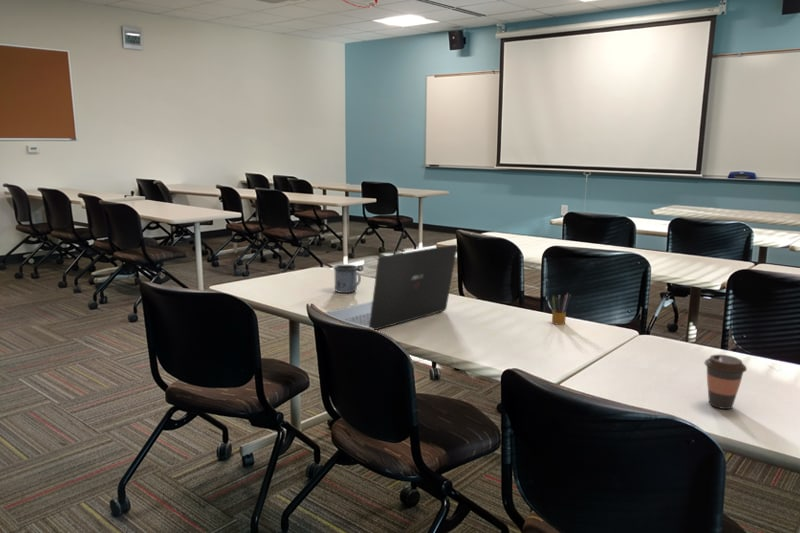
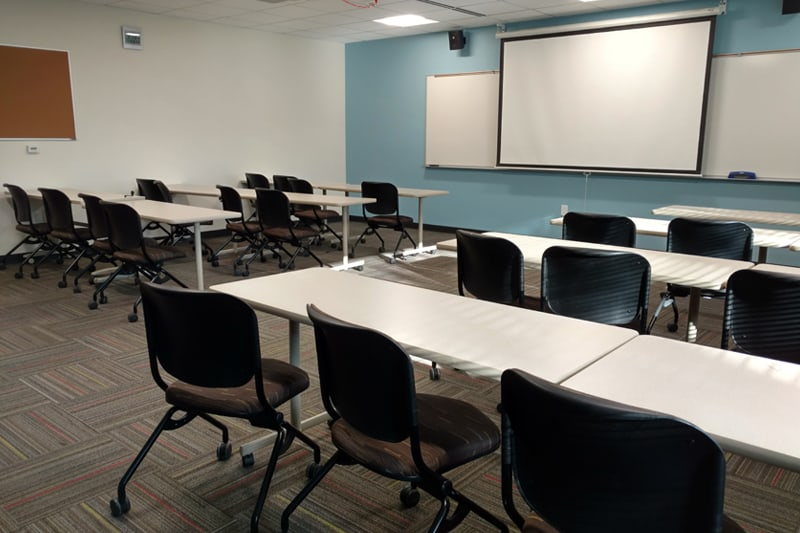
- laptop (388, 280)
- coffee cup (723, 382)
- pencil box (558, 308)
- mug (348, 279)
